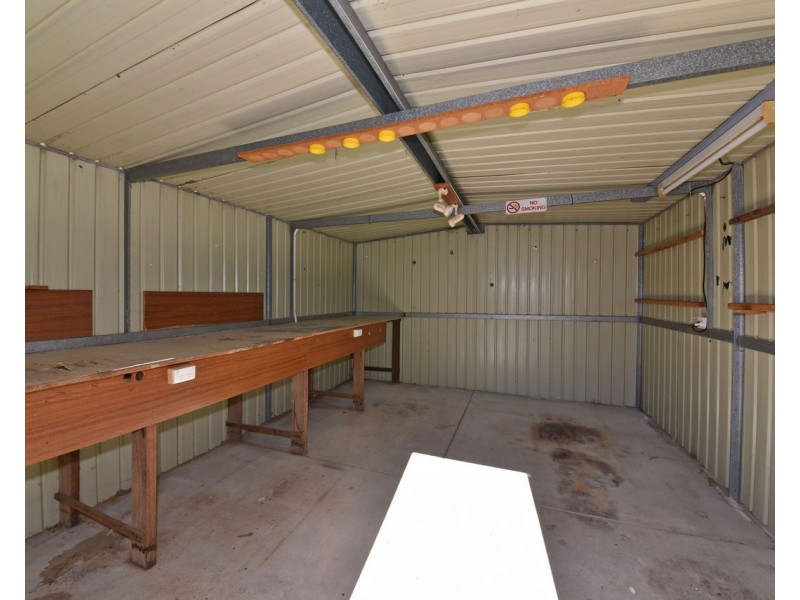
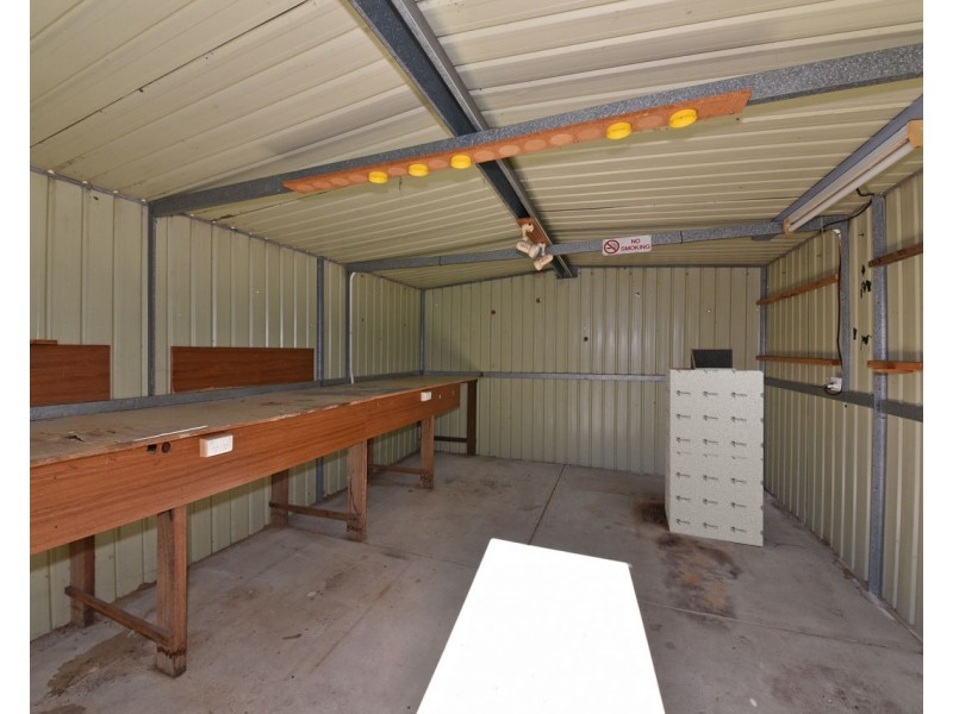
+ storage cabinet (709, 436)
